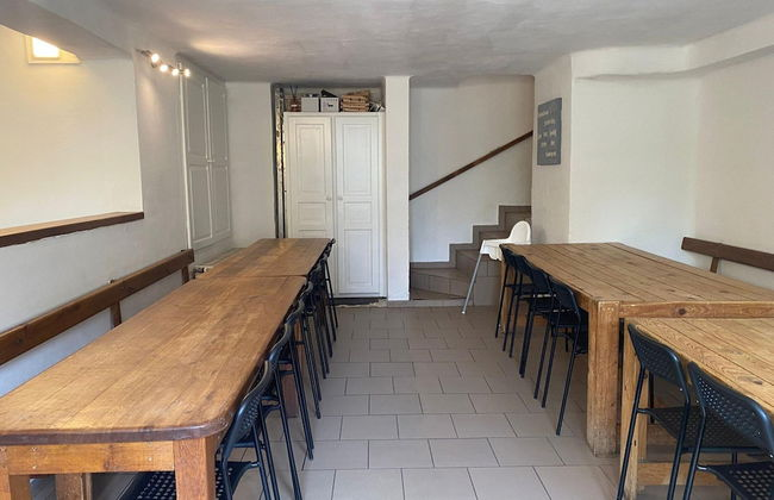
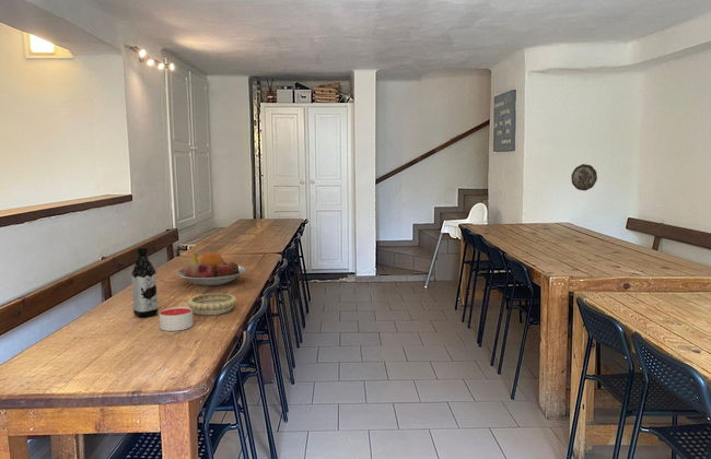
+ decorative plate (583, 177)
+ fruit bowl (211, 268)
+ water bottle (143, 281)
+ candle (176, 318)
+ decorative bowl (212, 304)
